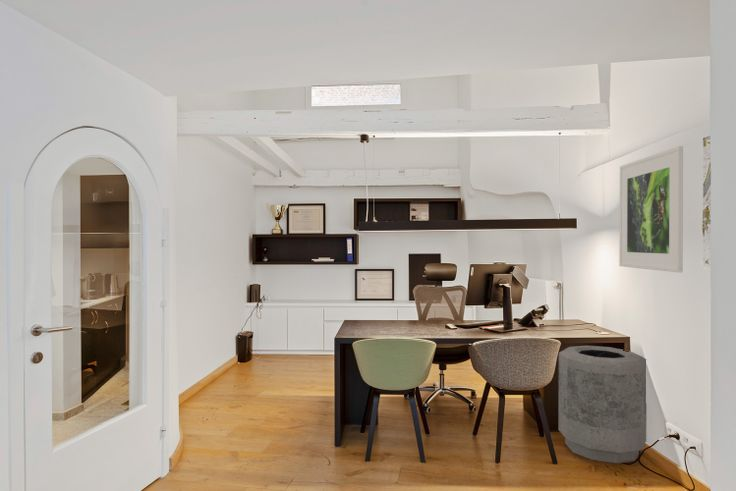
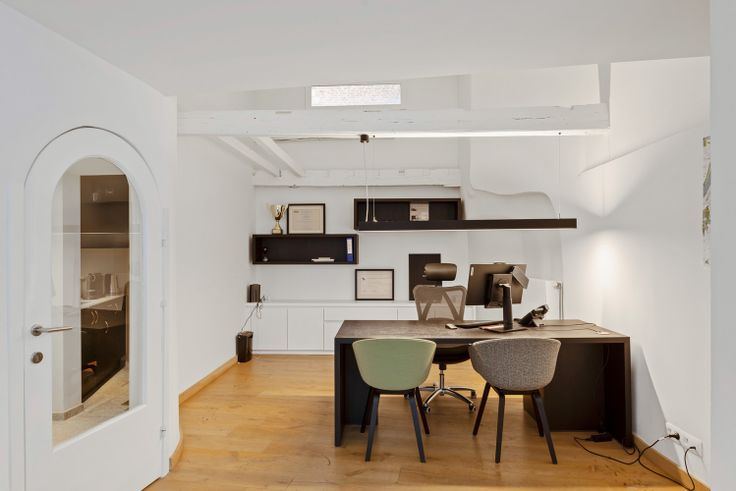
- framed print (647, 213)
- trash can (601, 400)
